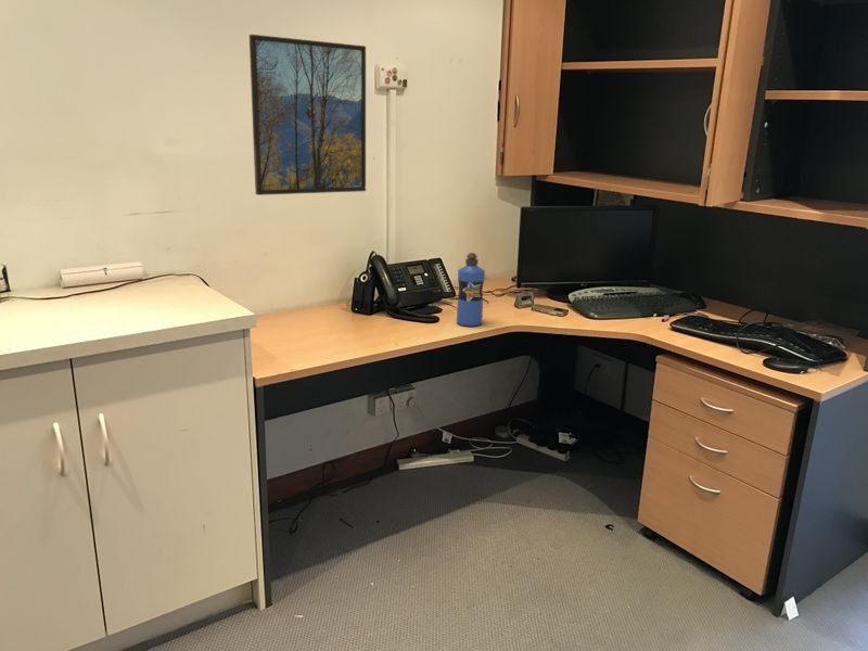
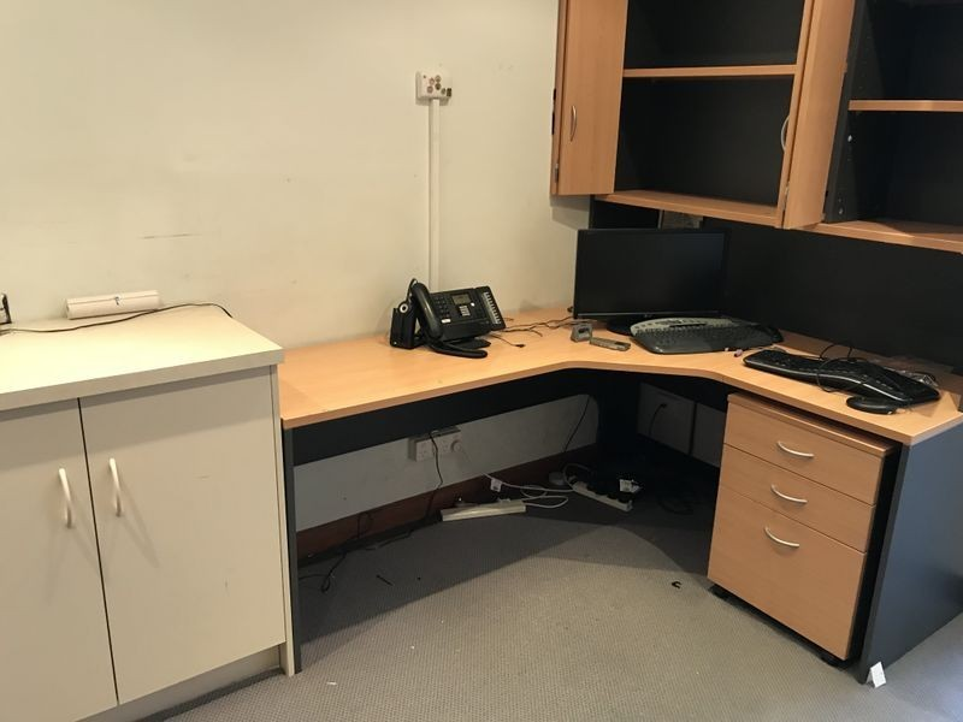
- water bottle (470, 288)
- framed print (311, 118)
